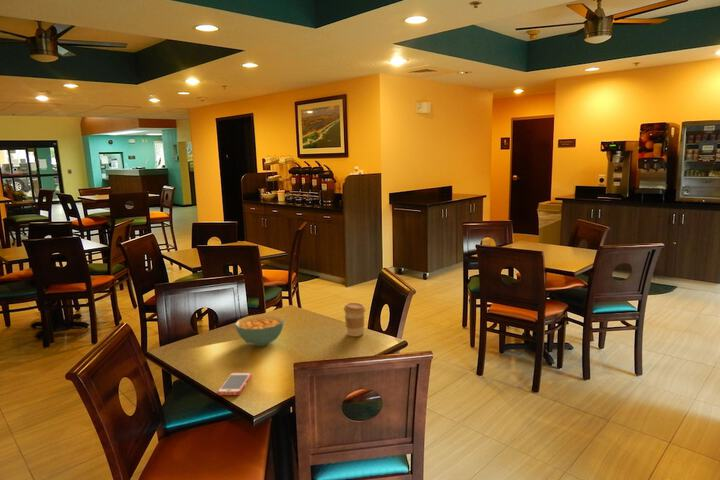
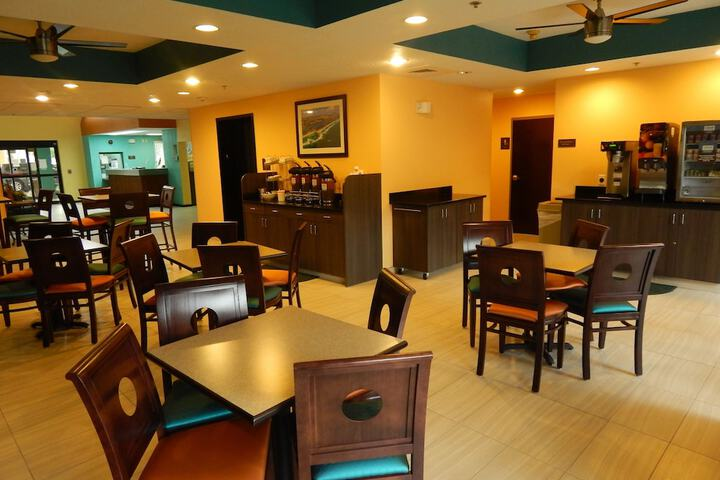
- cereal bowl (260, 332)
- smartphone (235, 383)
- coffee cup (355, 319)
